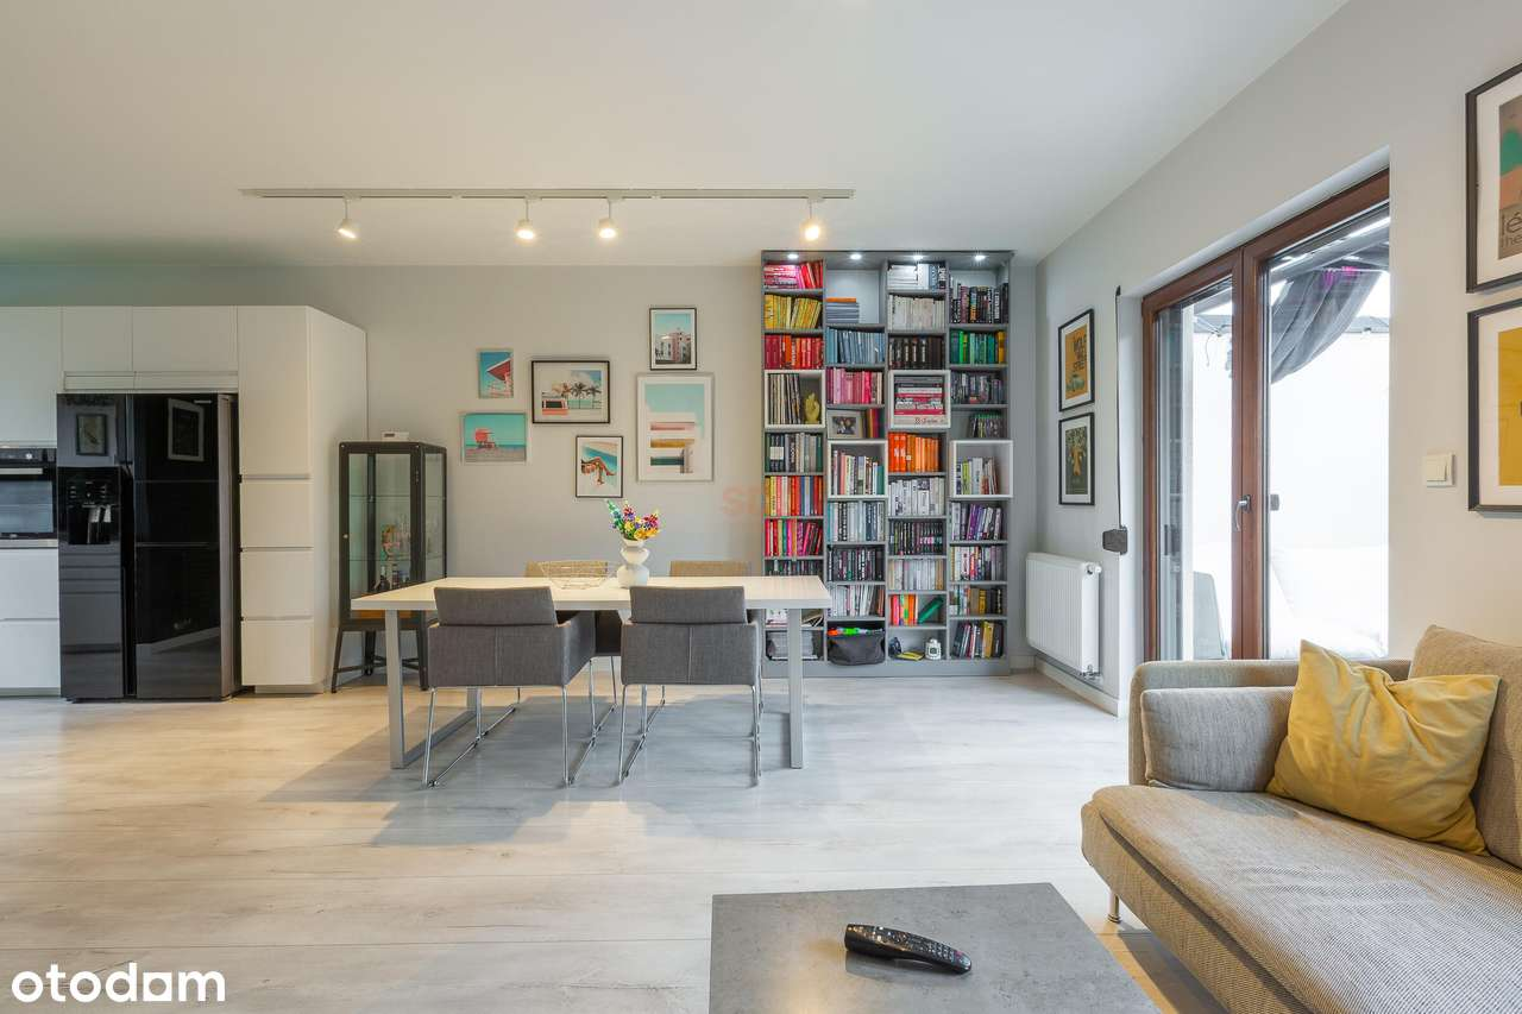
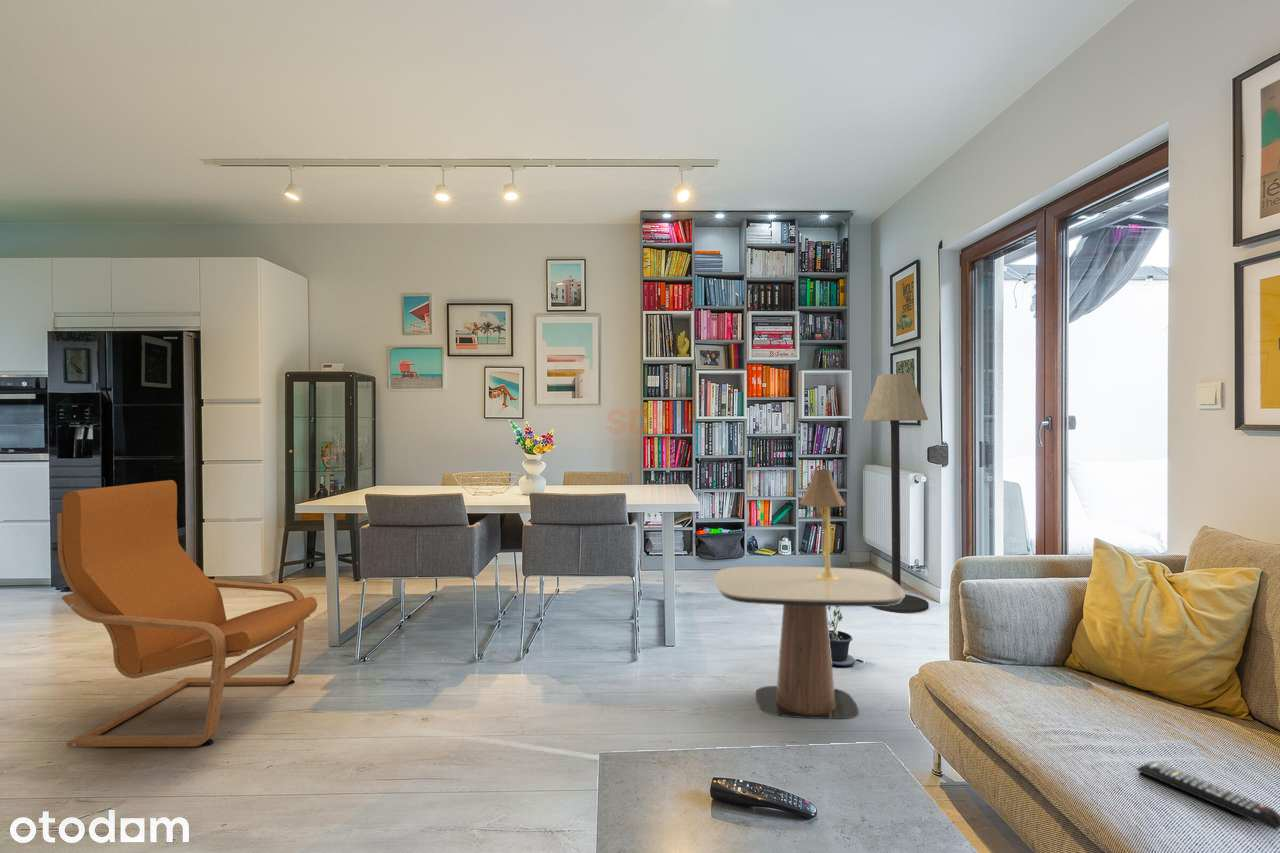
+ potted plant (838, 631)
+ side table (805, 641)
+ remote control (1204, 791)
+ table lamp (822, 519)
+ armchair (198, 597)
+ floor lamp (895, 489)
